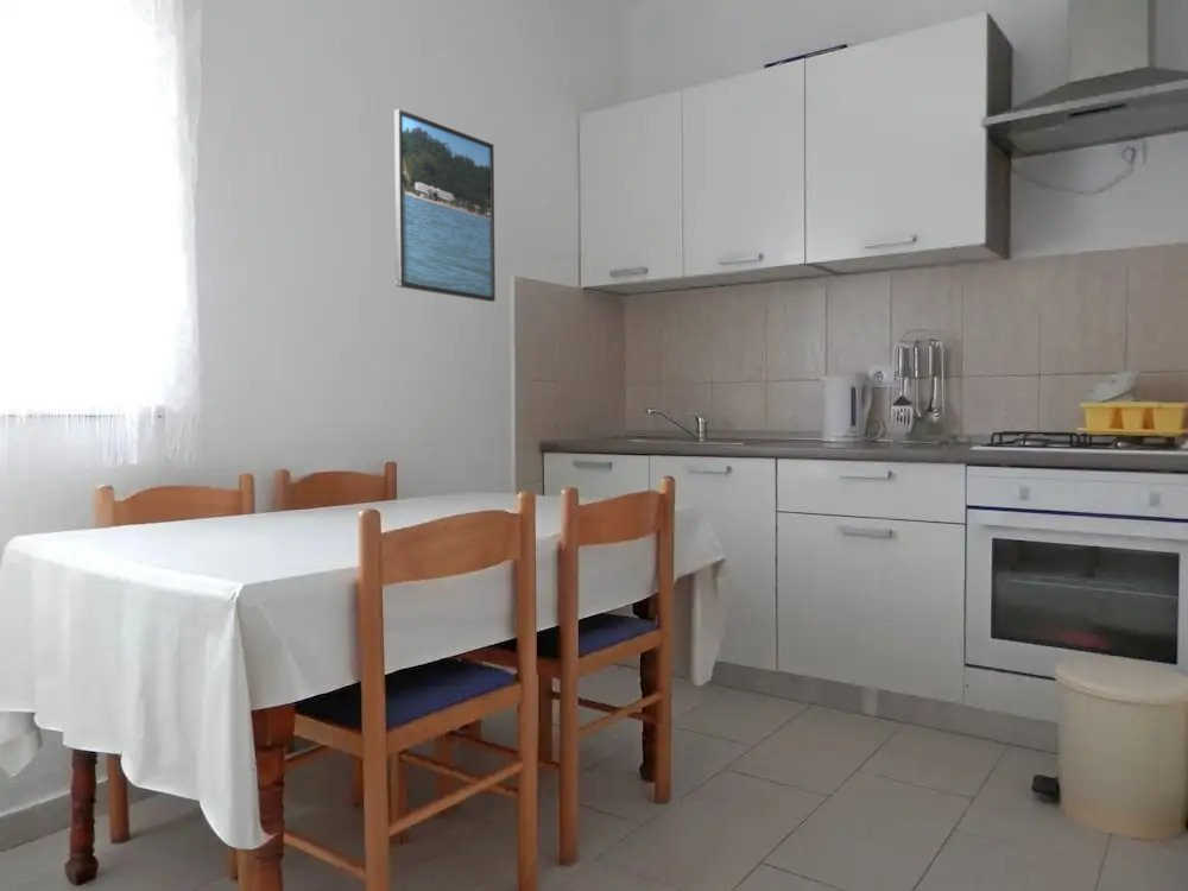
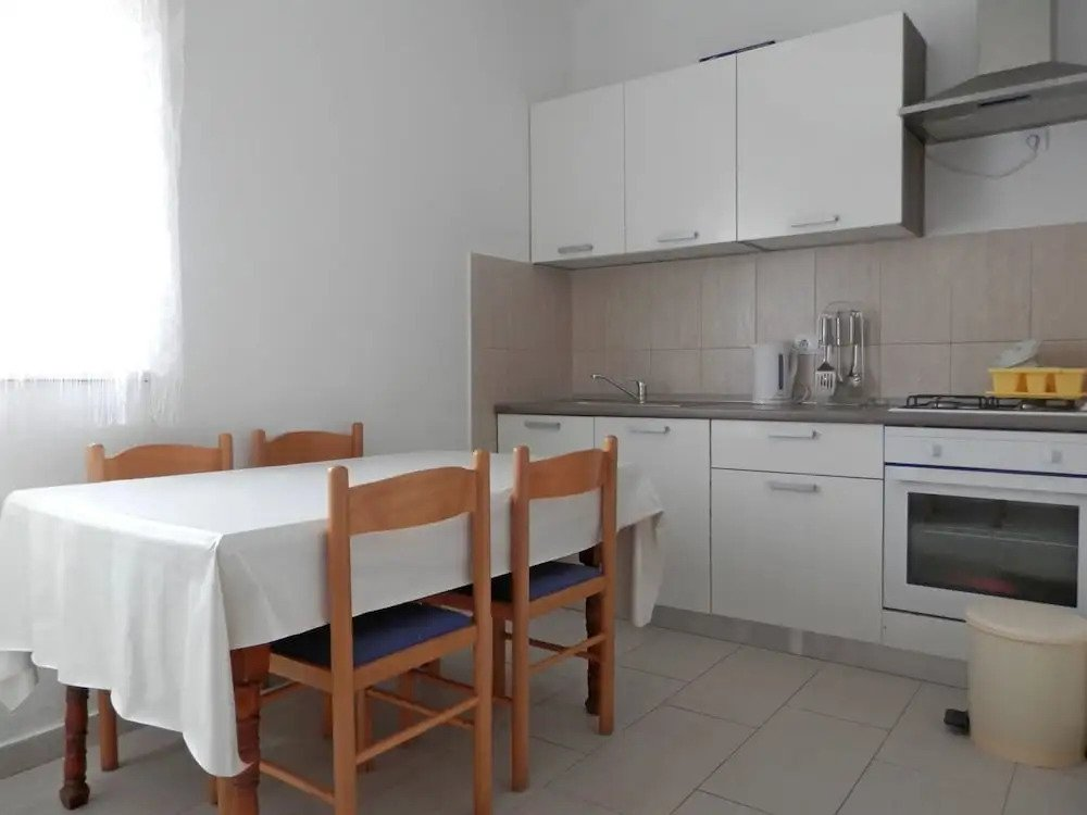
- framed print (447, 211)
